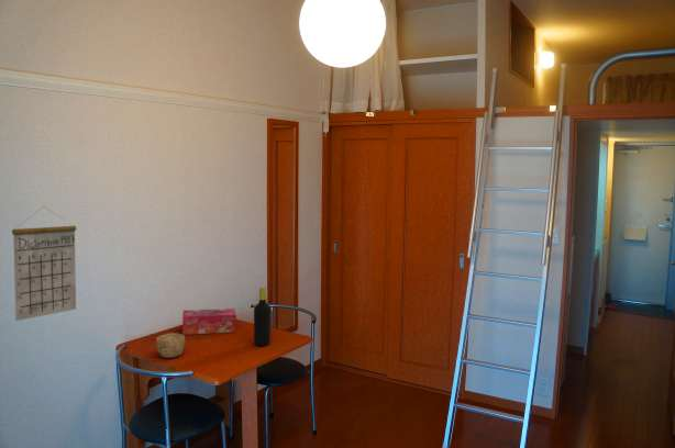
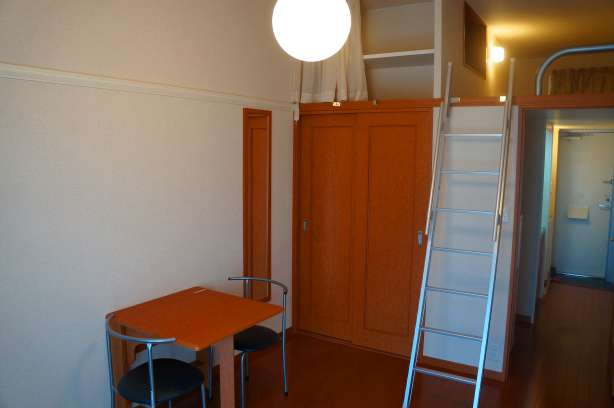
- tissue box (209, 321)
- bowl (170, 345)
- calendar (46, 260)
- bottle (262, 315)
